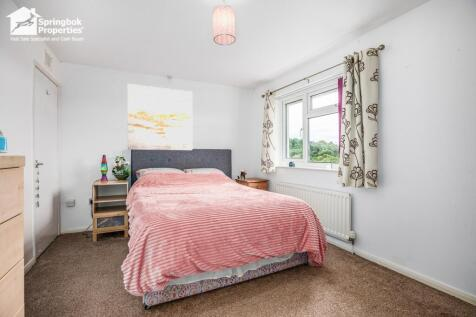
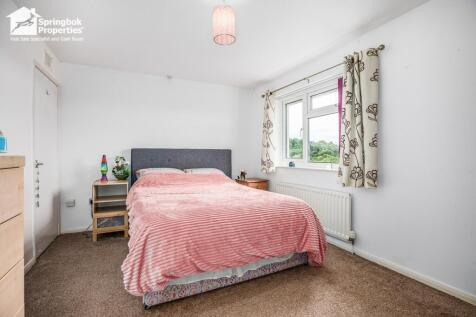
- wall art (161, 119)
